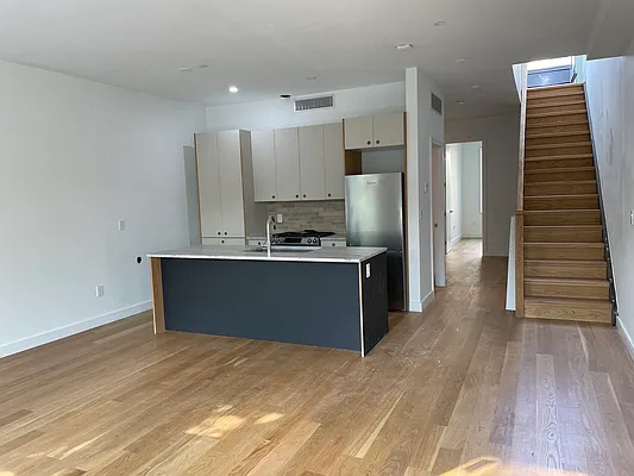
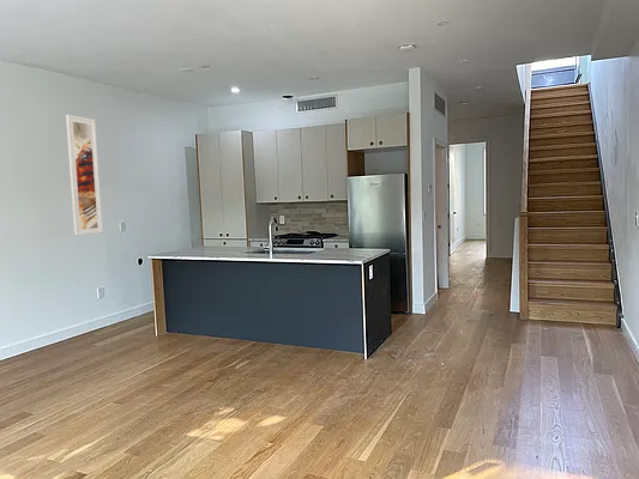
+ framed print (84, 176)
